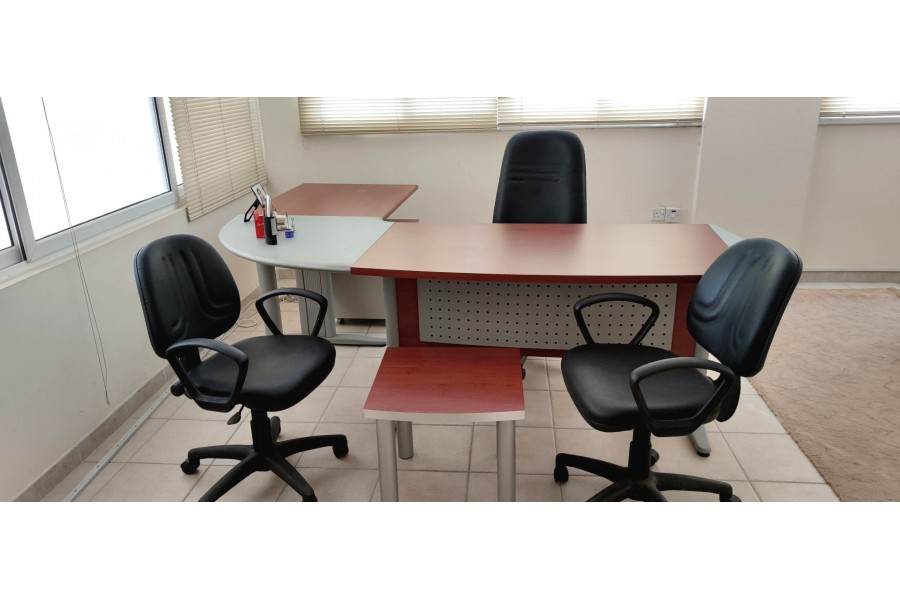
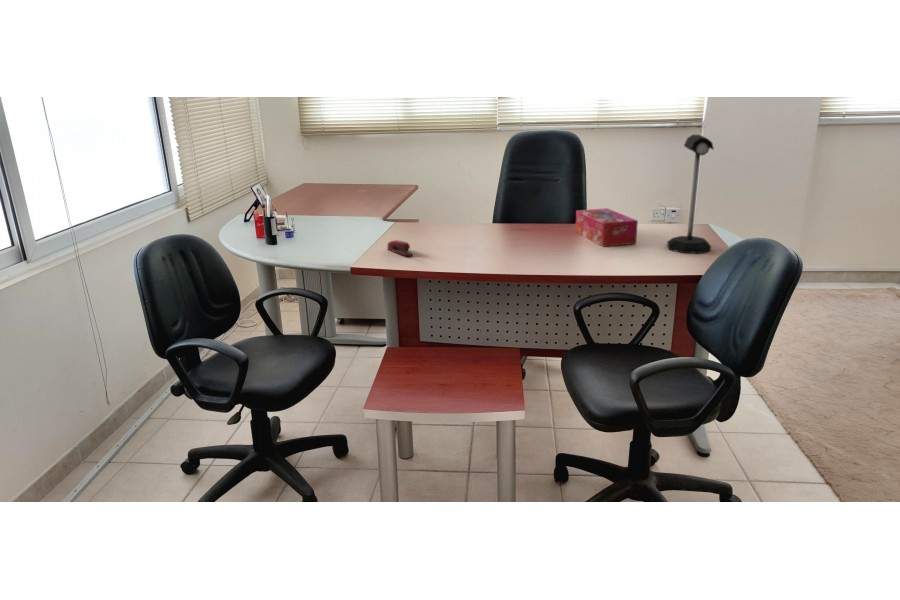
+ tissue box (605, 226)
+ stapler (399, 246)
+ mailbox (693, 193)
